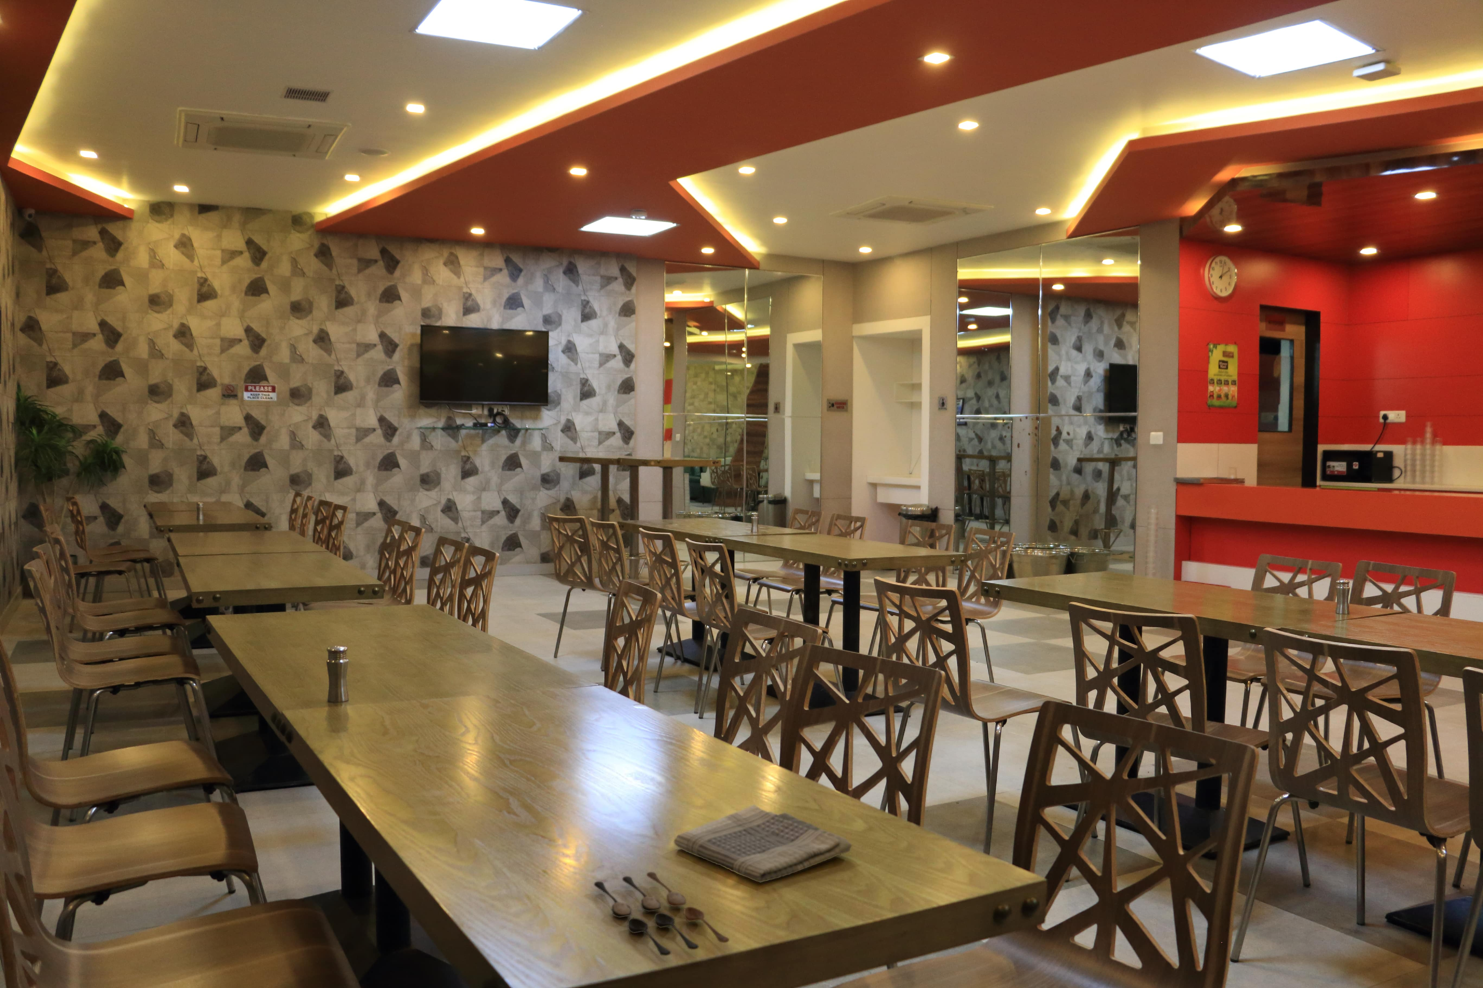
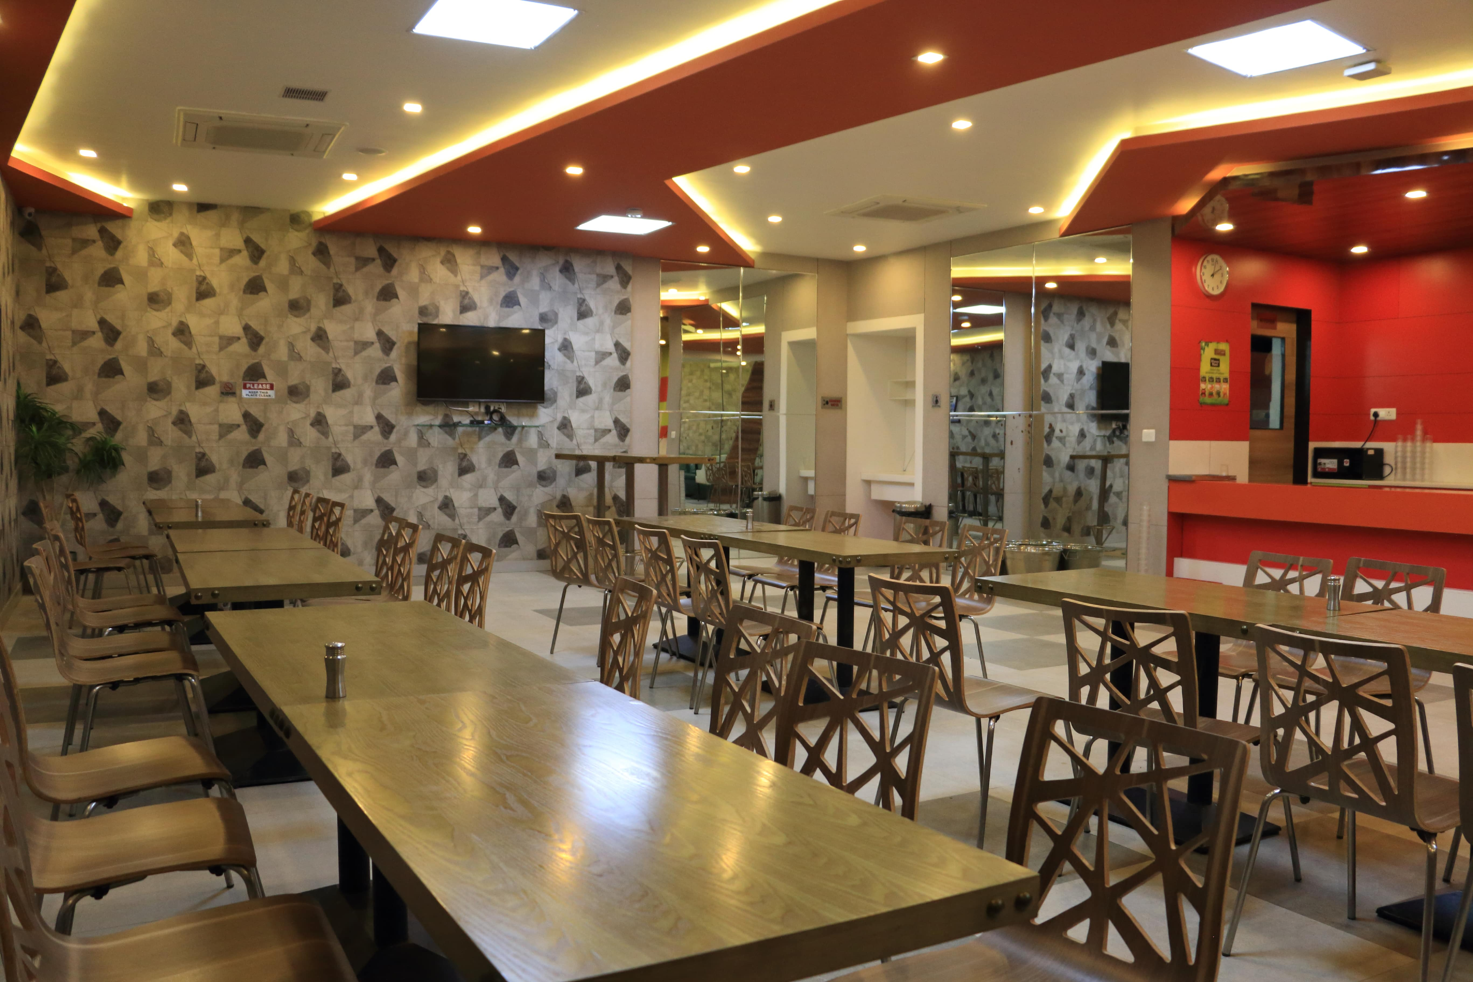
- spoon (659, 912)
- dish towel (764, 839)
